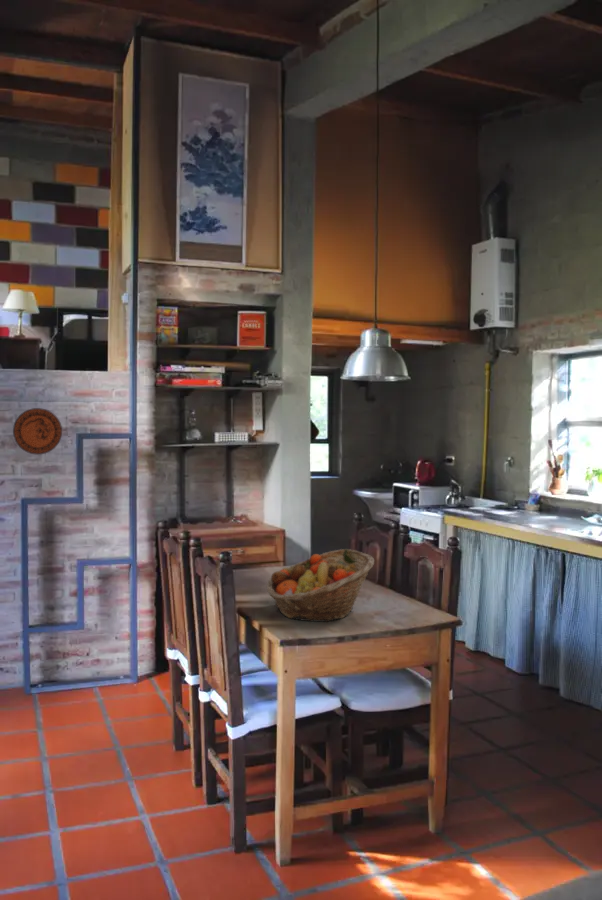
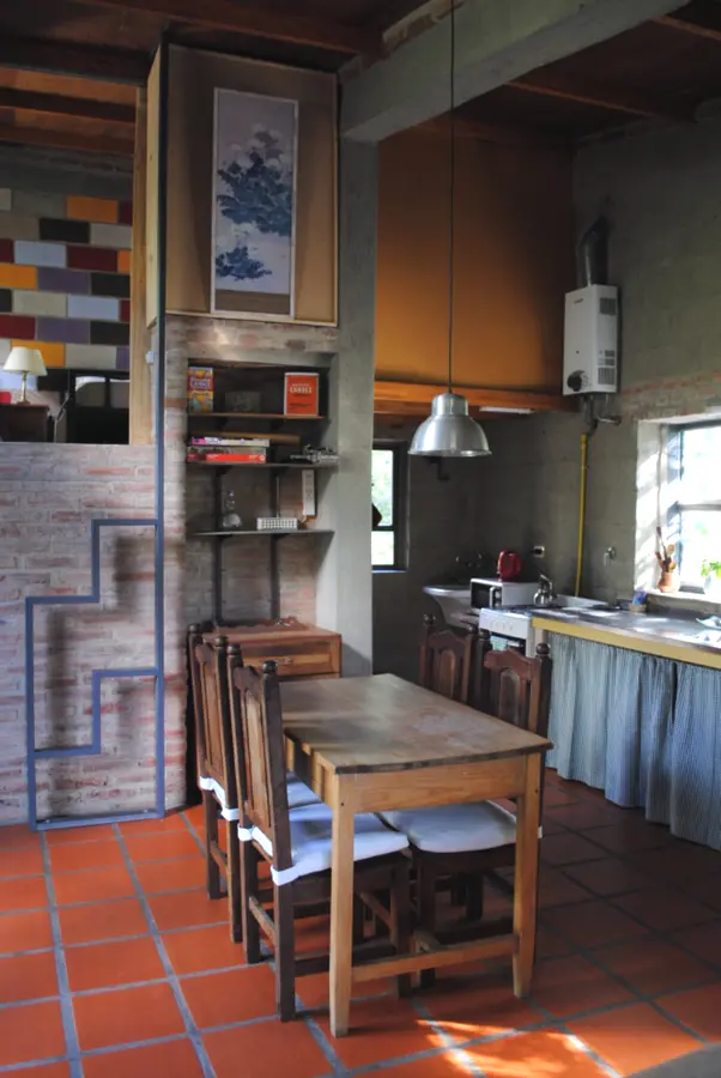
- decorative plate (37, 431)
- fruit basket (319, 582)
